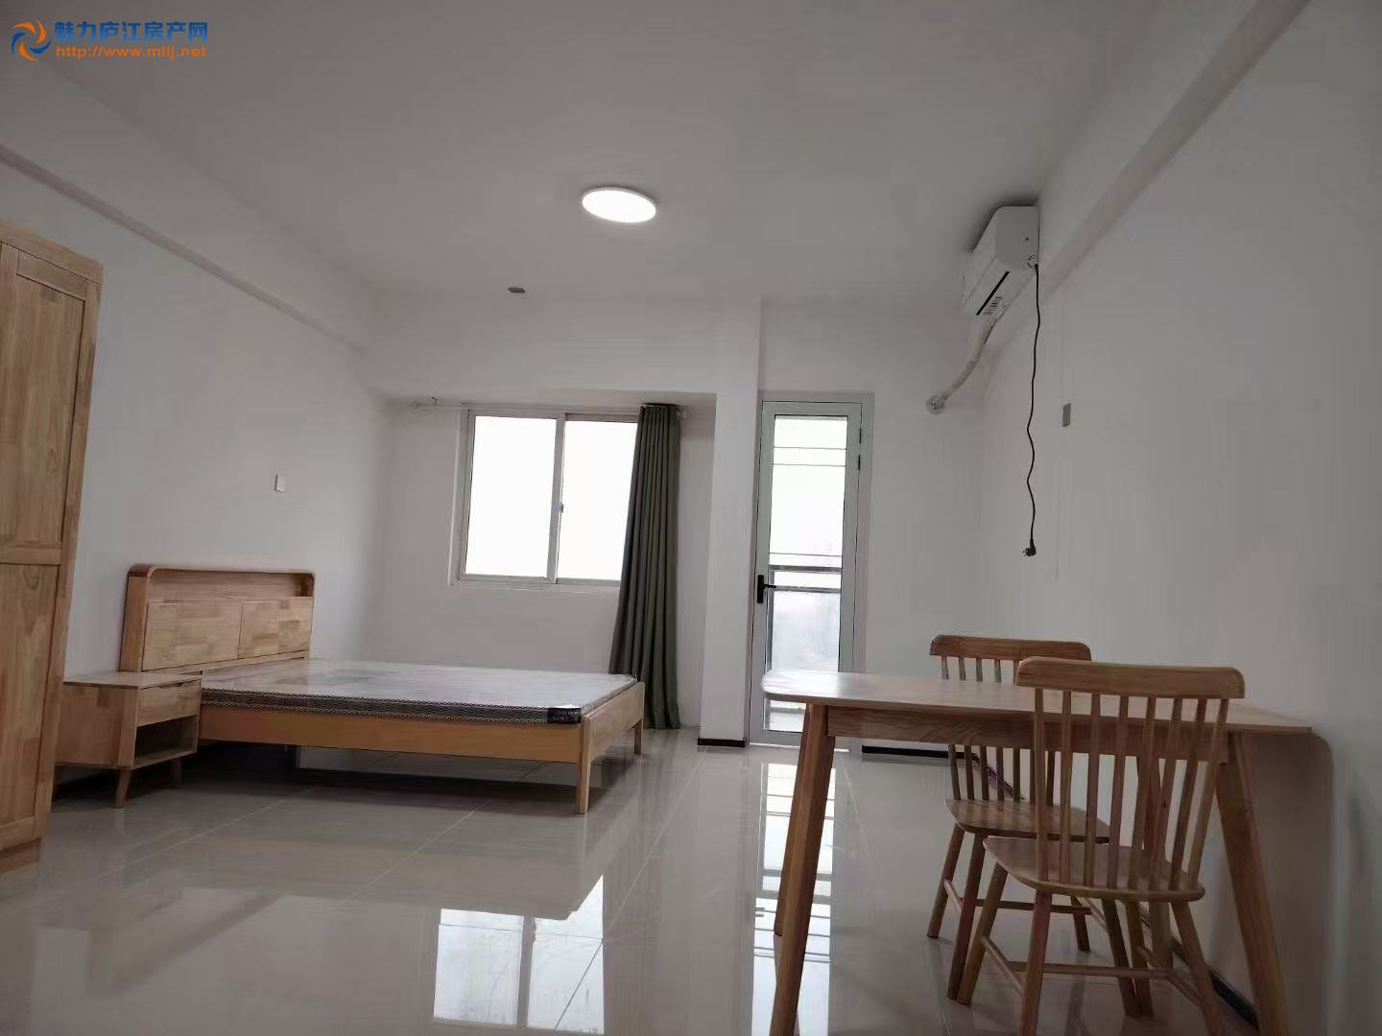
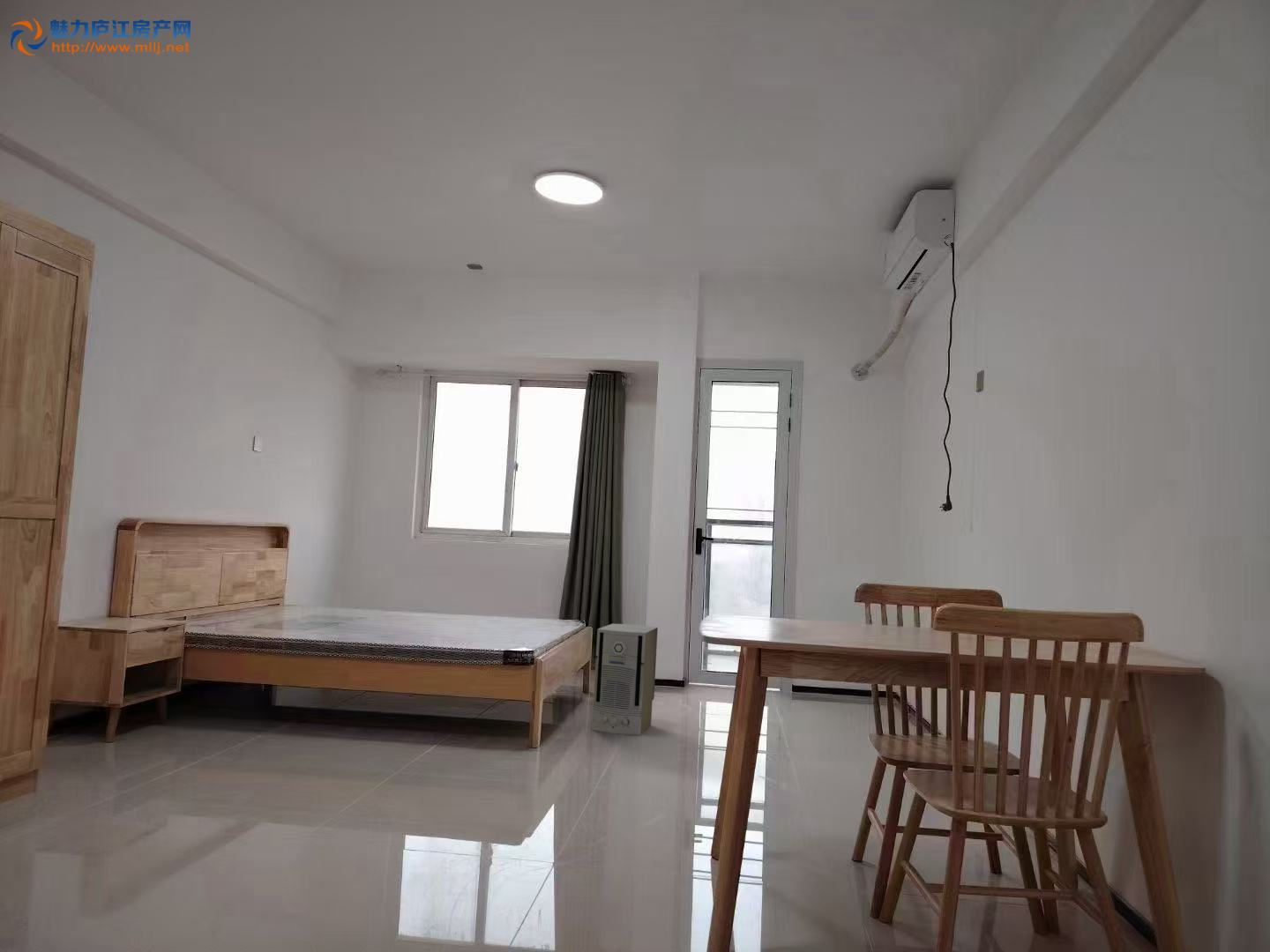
+ air purifier (625, 676)
